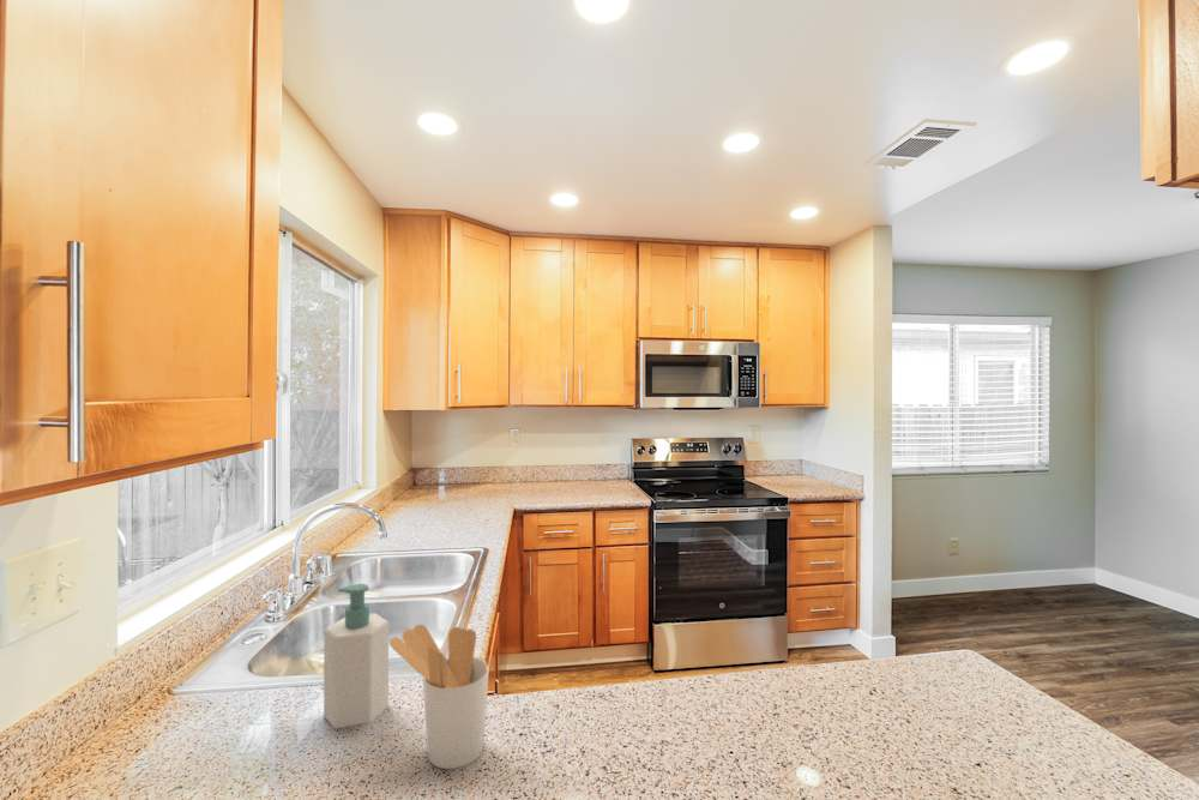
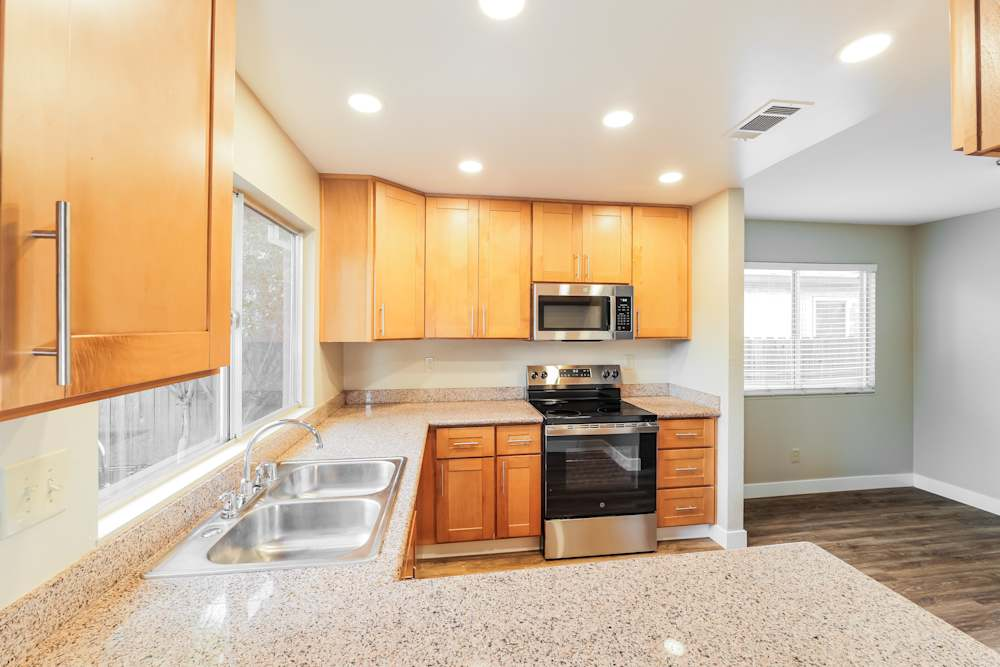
- soap bottle (356, 649)
- utensil holder (440, 688)
